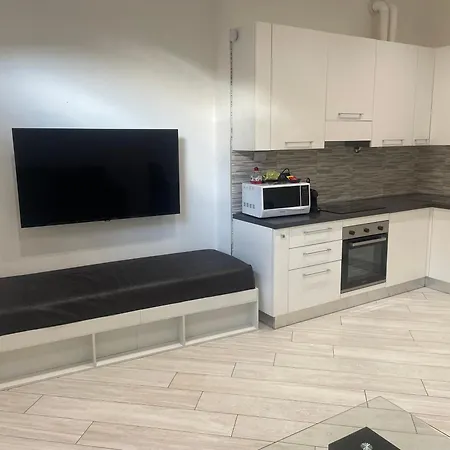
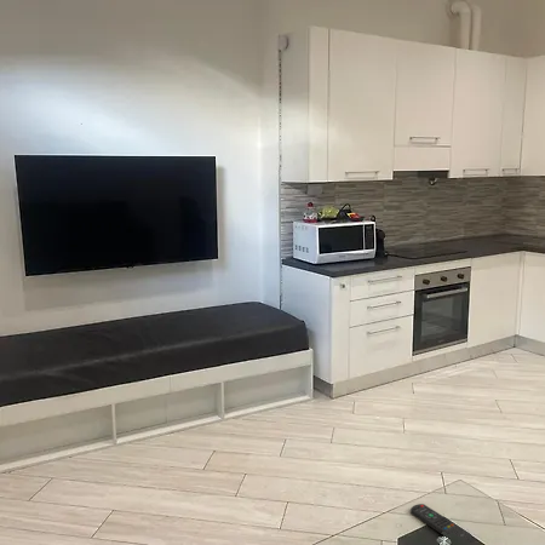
+ remote control (440, 523)
